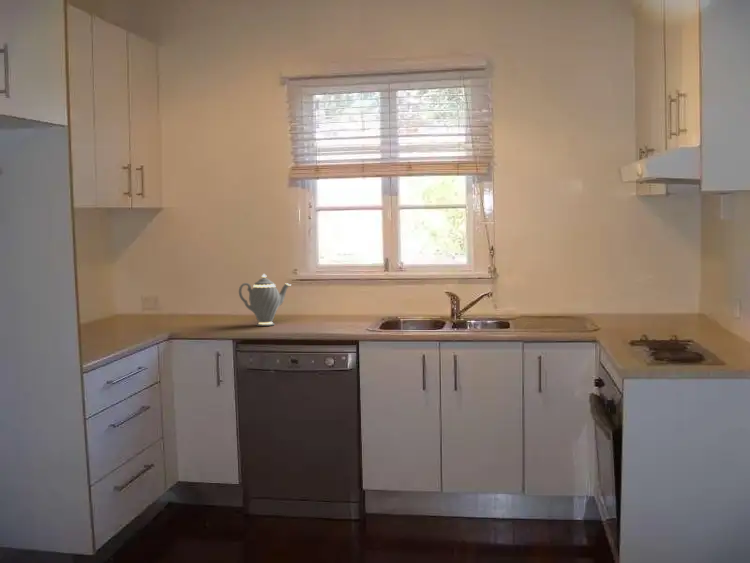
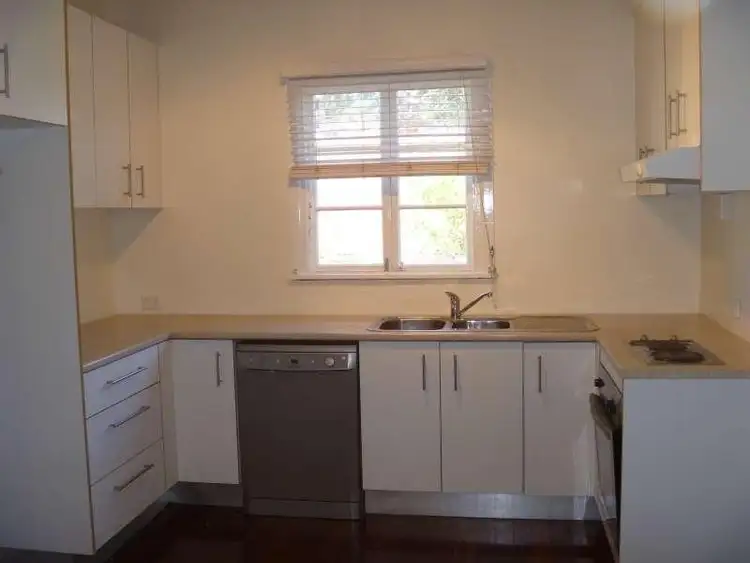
- teapot (265, 299)
